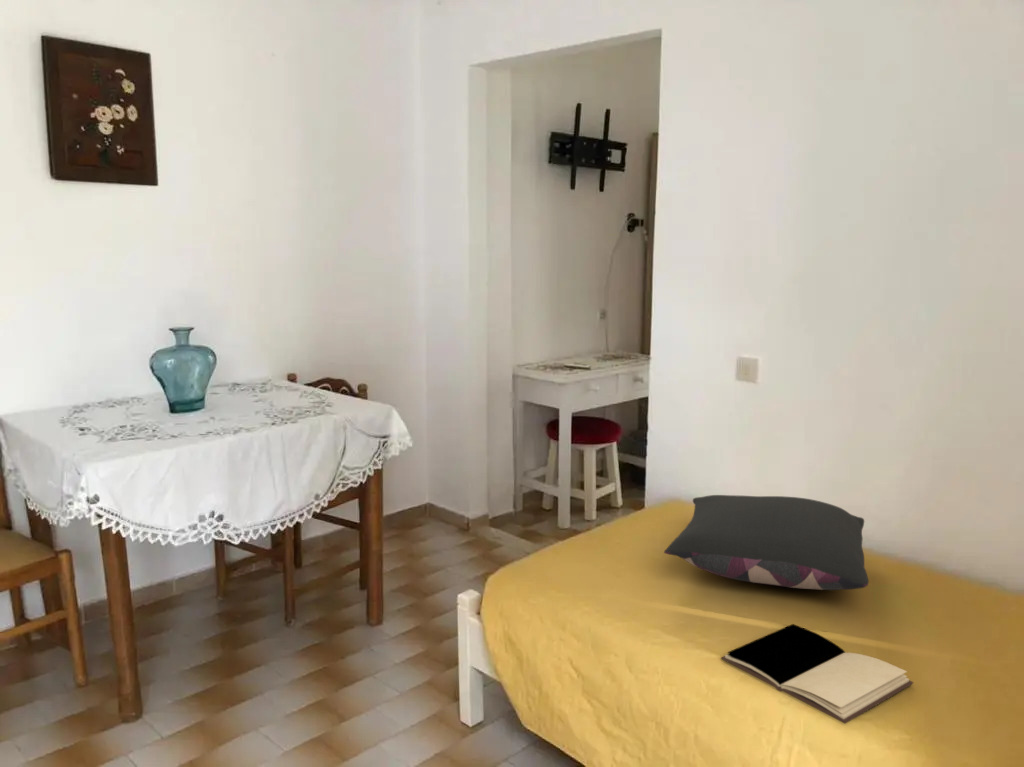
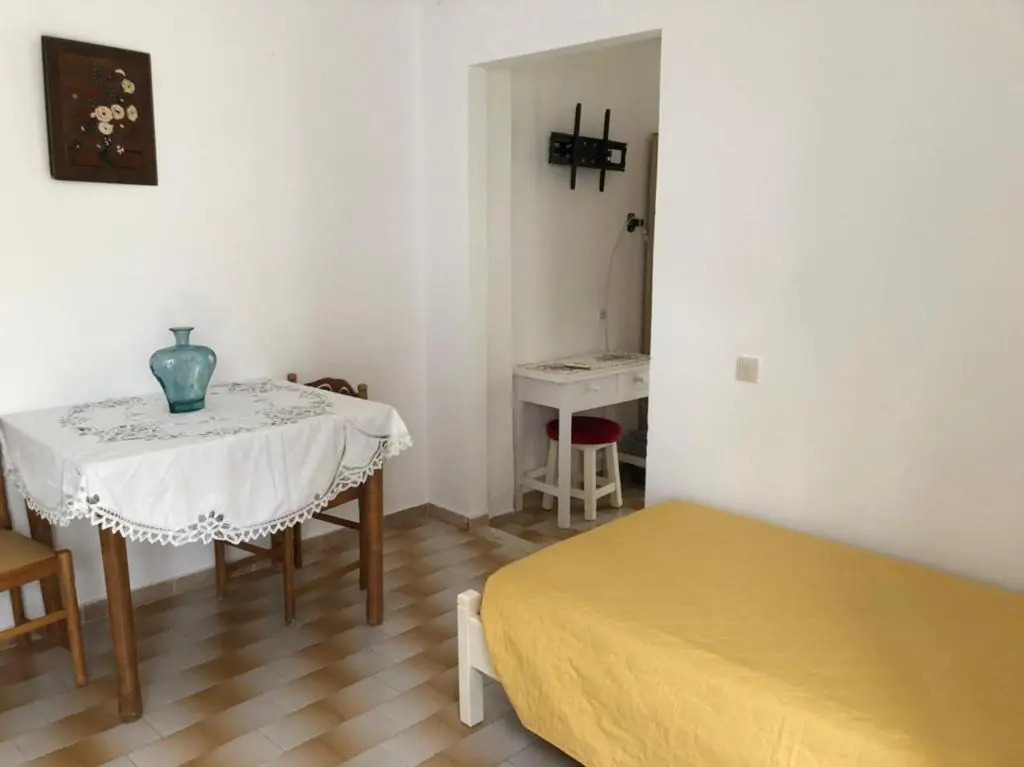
- pillow (768, 537)
- book (814, 666)
